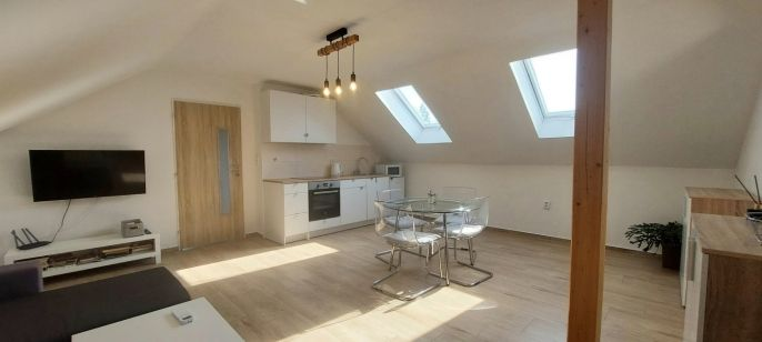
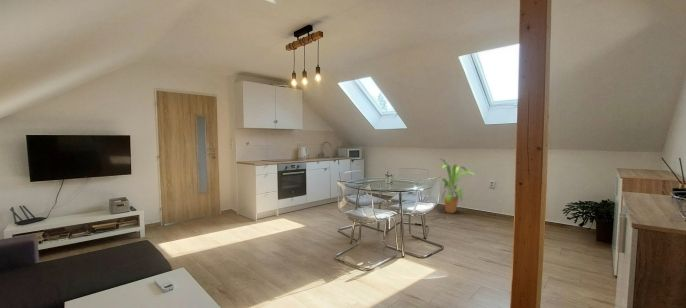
+ house plant (455, 185)
